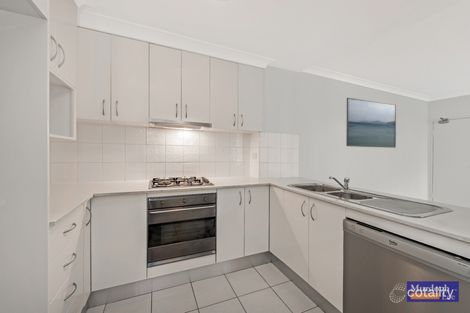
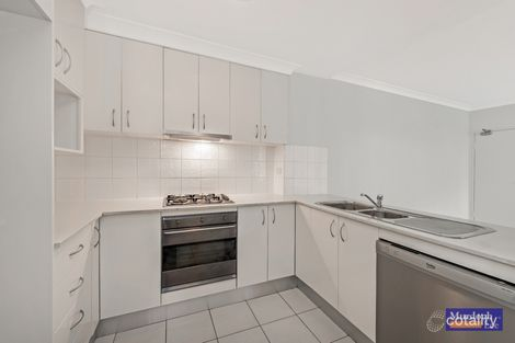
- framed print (372, 124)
